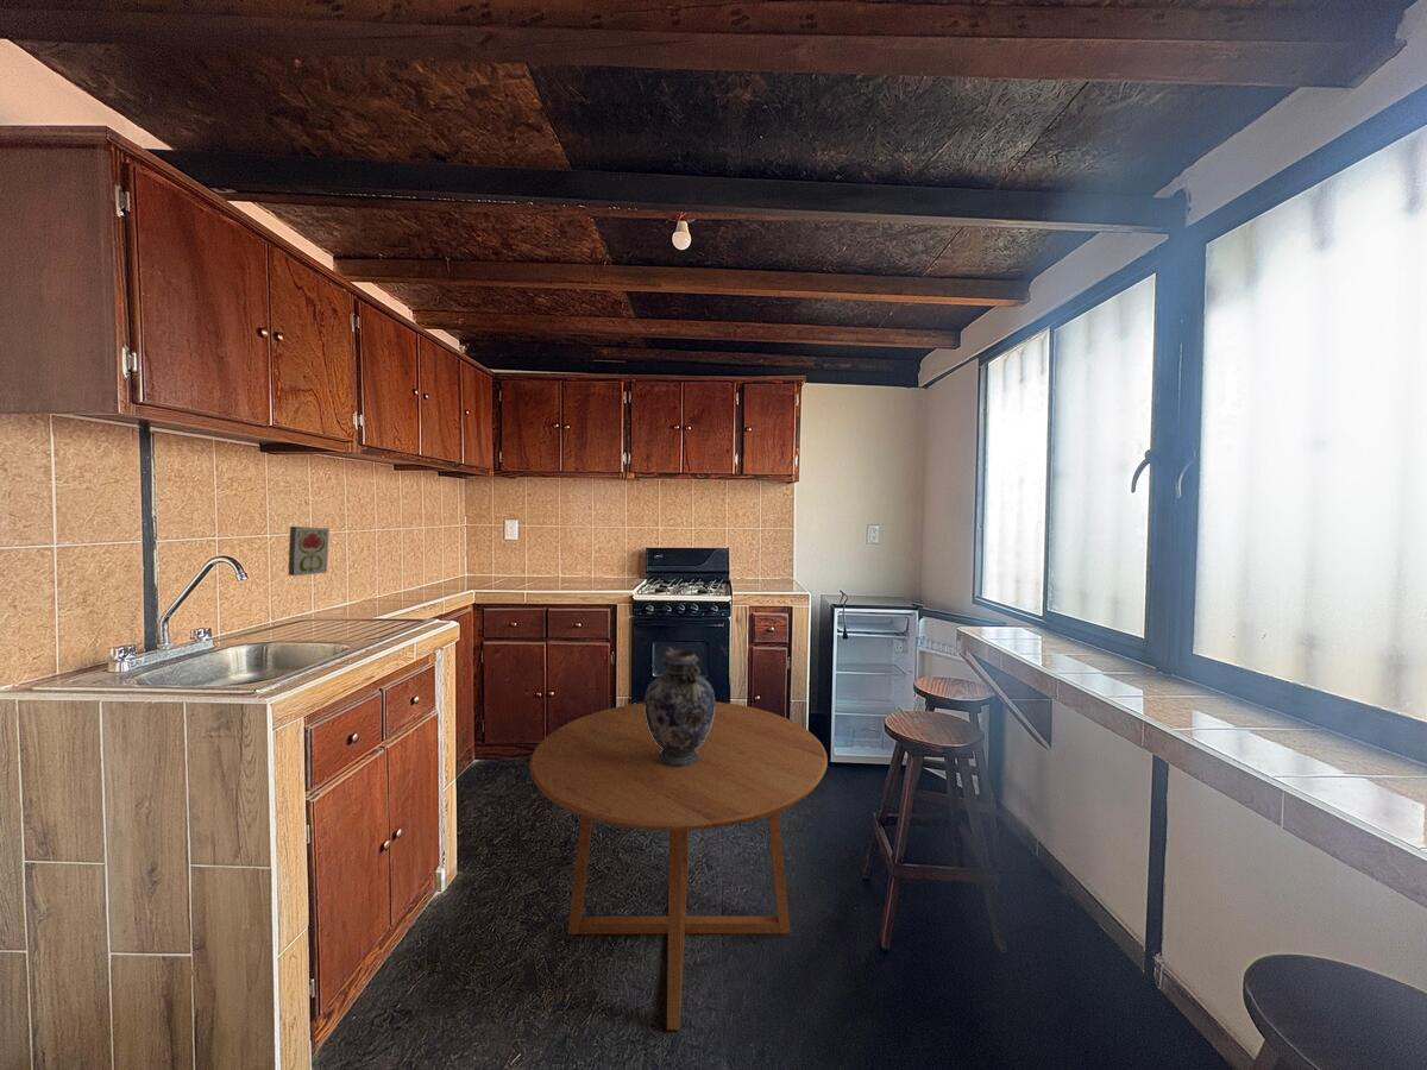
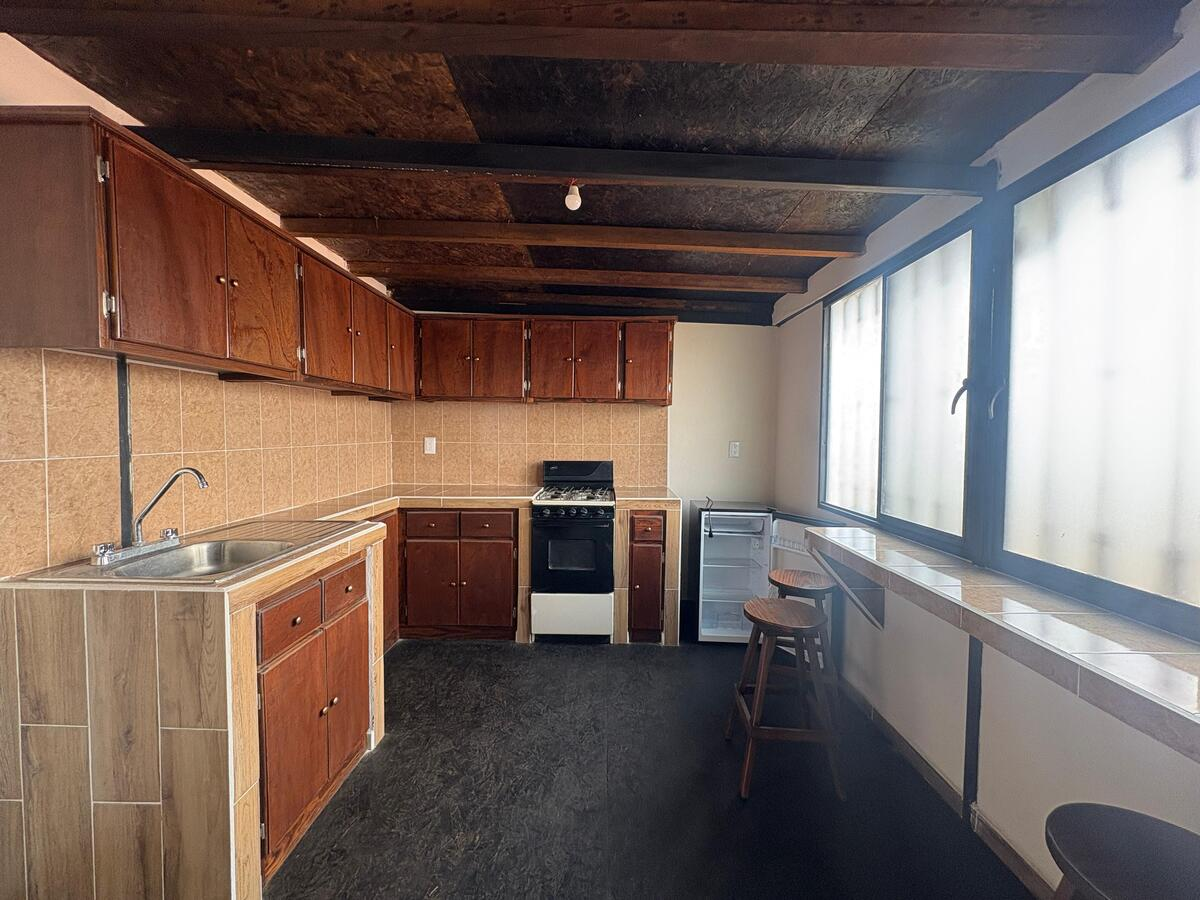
- decorative tile (309, 550)
- vase (679, 704)
- dining table (679, 838)
